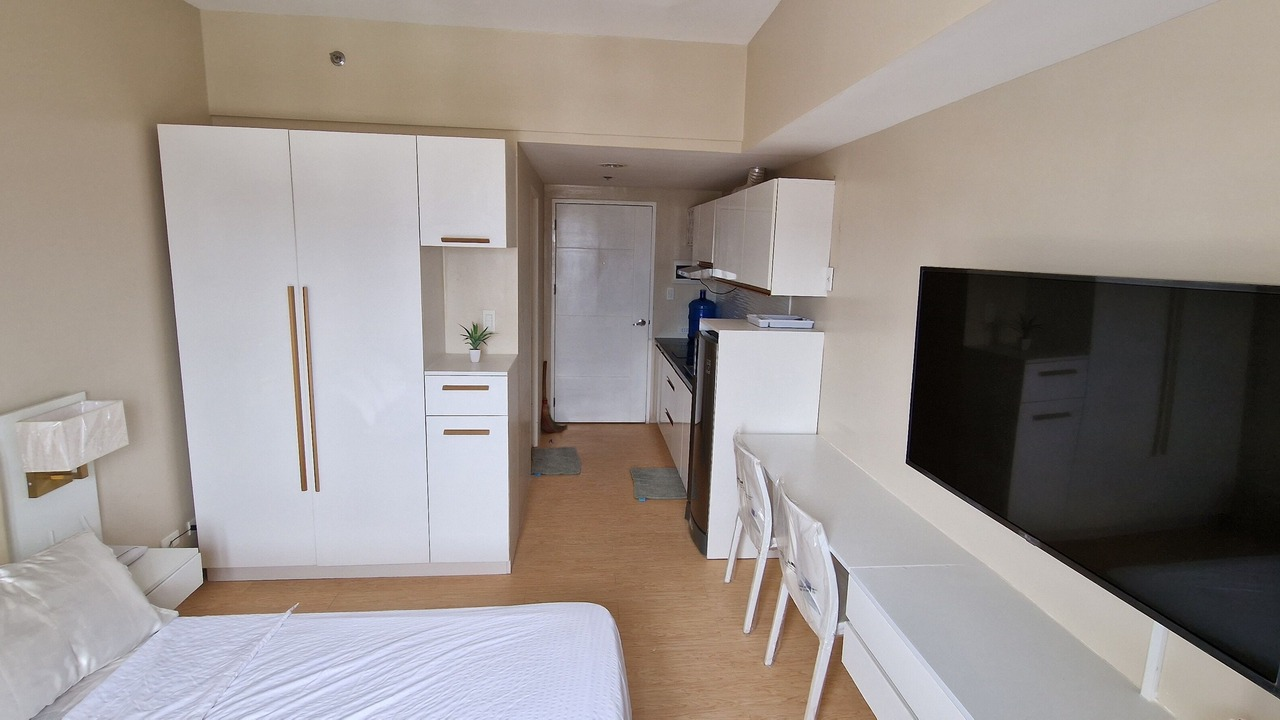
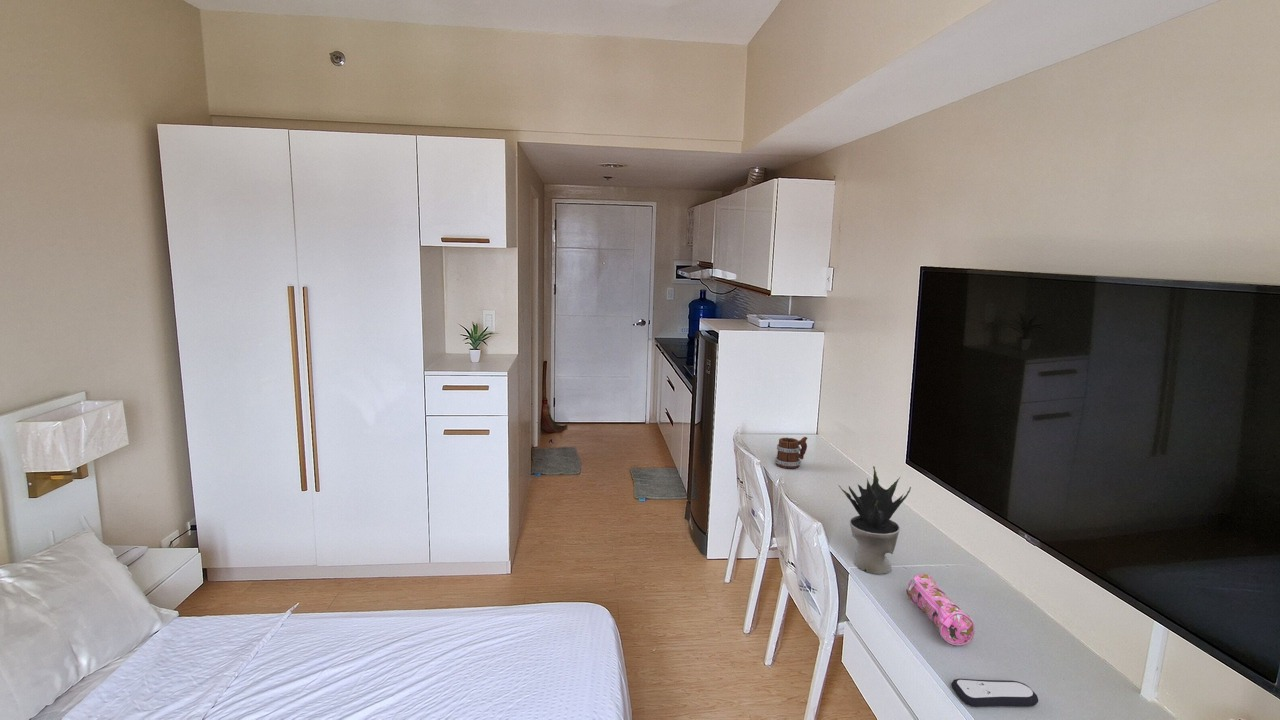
+ pencil case (939, 608)
+ potted plant (879, 520)
+ mug (791, 451)
+ remote control (995, 692)
